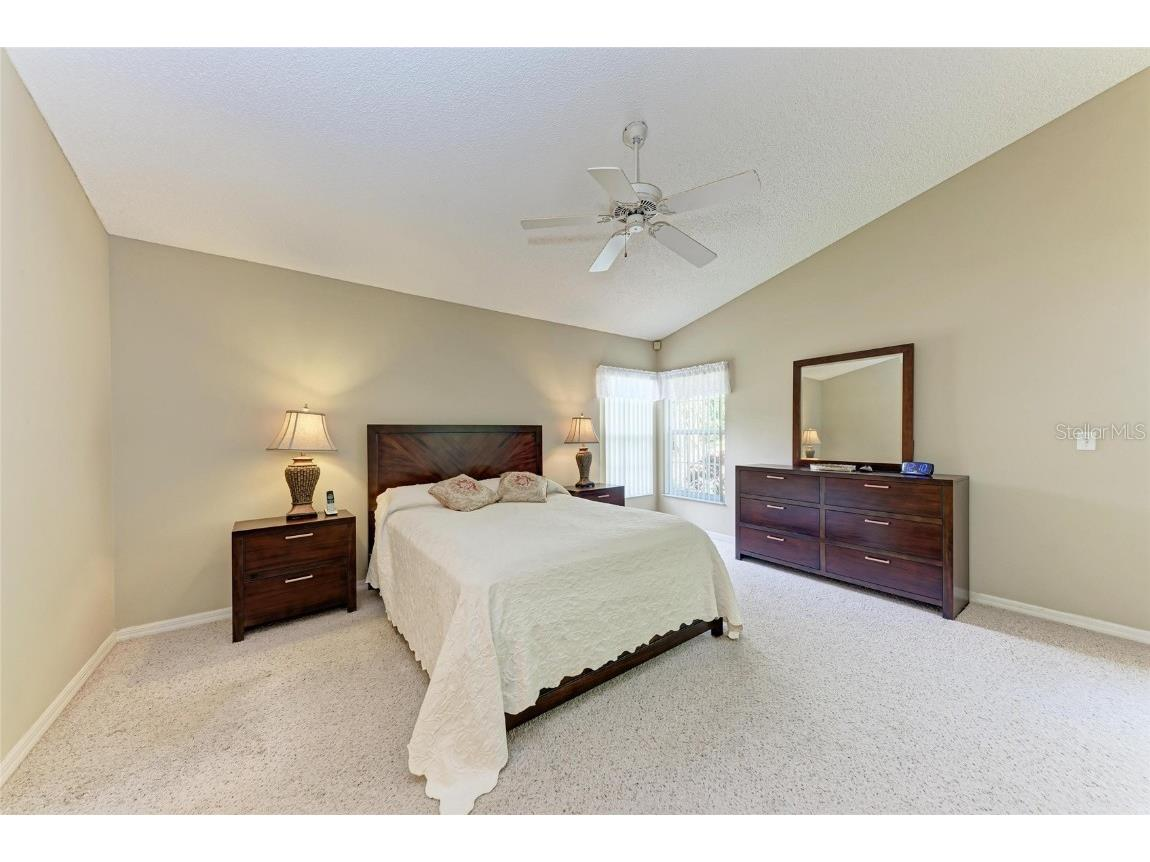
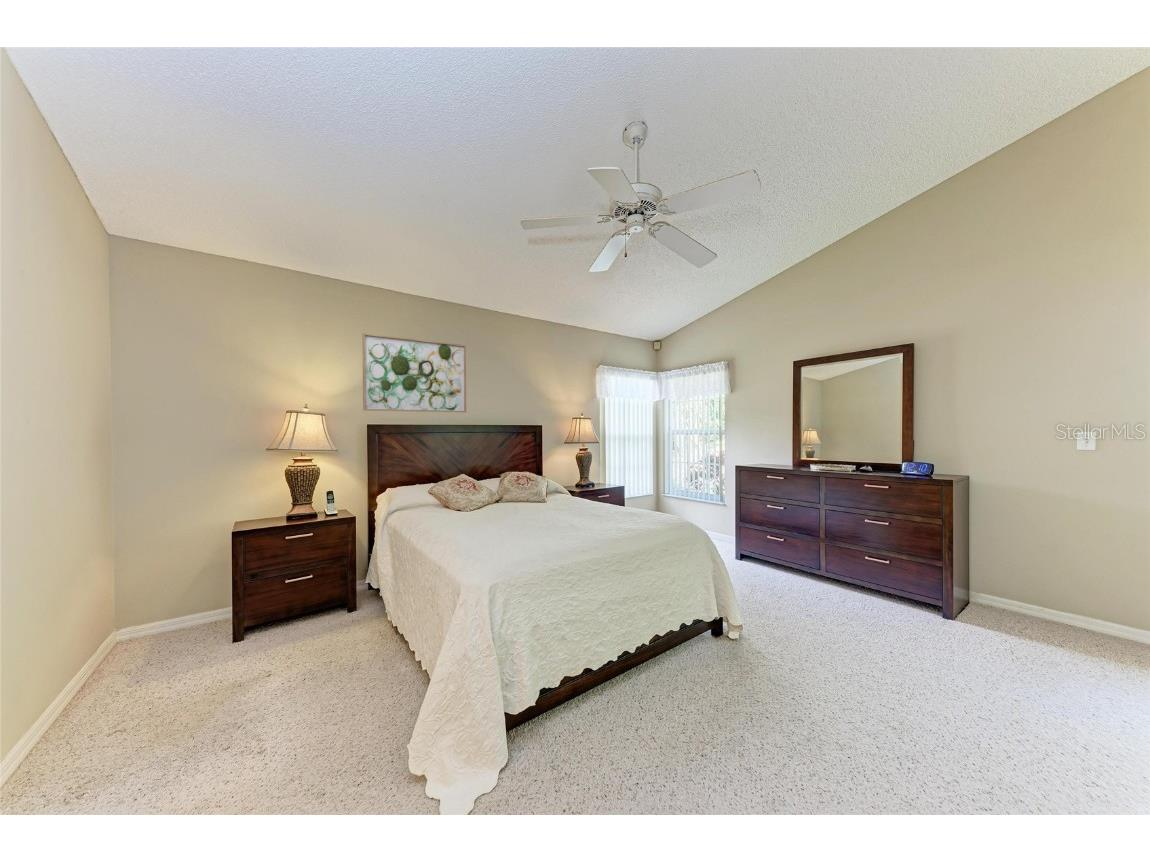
+ wall art (418, 375)
